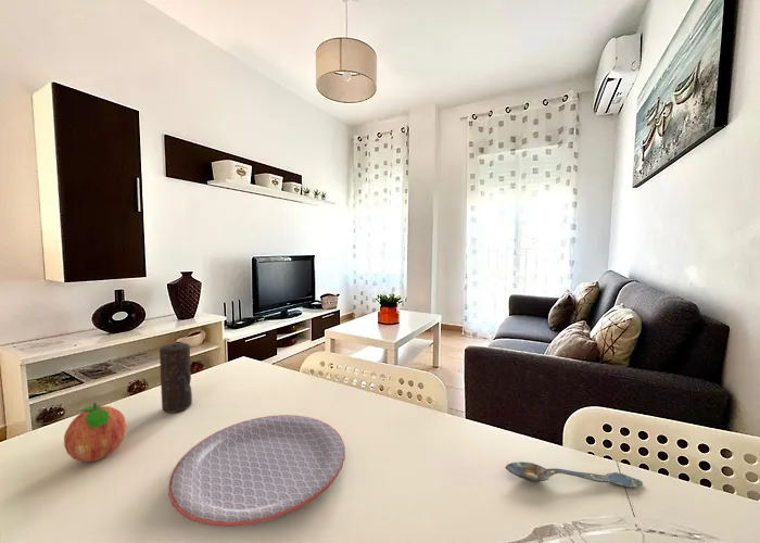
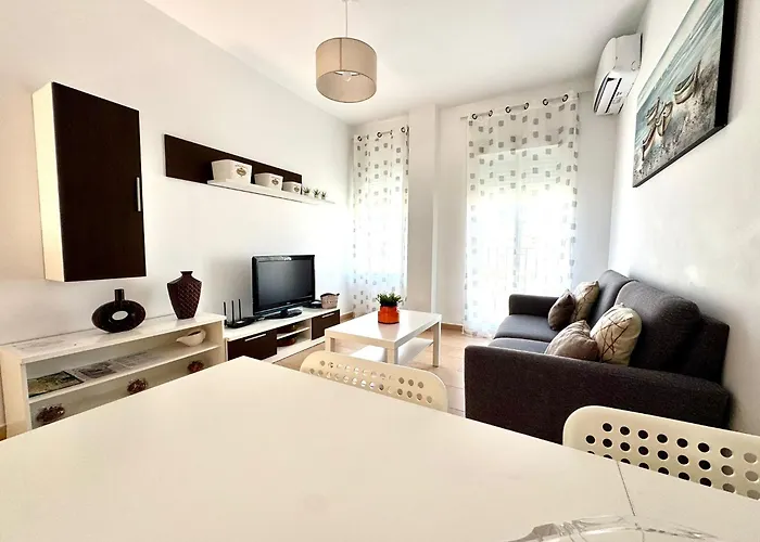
- candle (176, 376)
- fruit (96, 429)
- spoon (572, 475)
- plate (264, 462)
